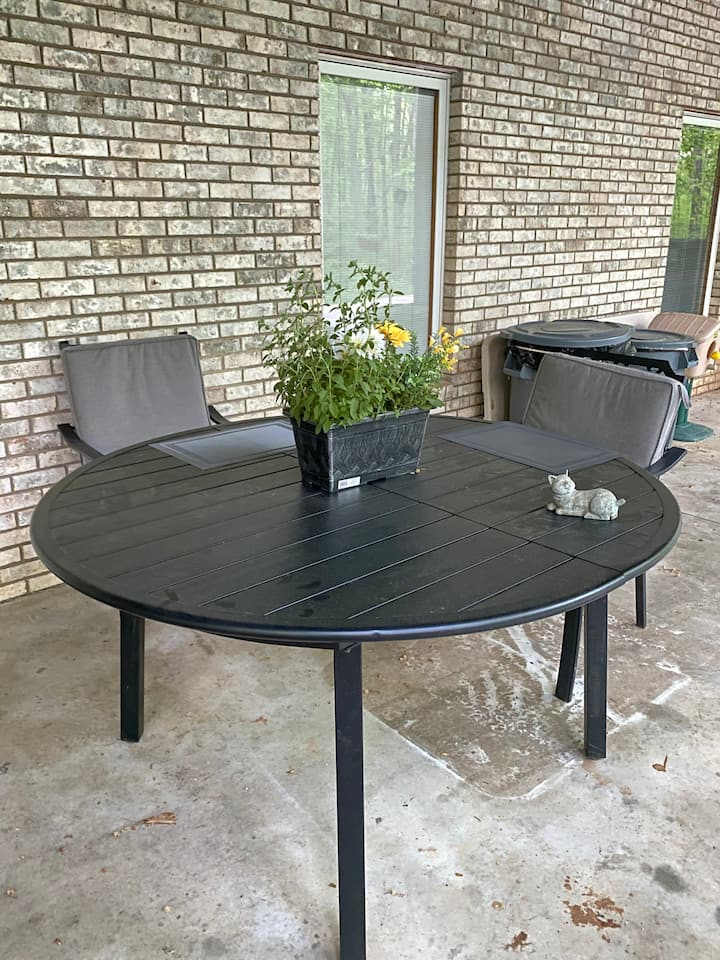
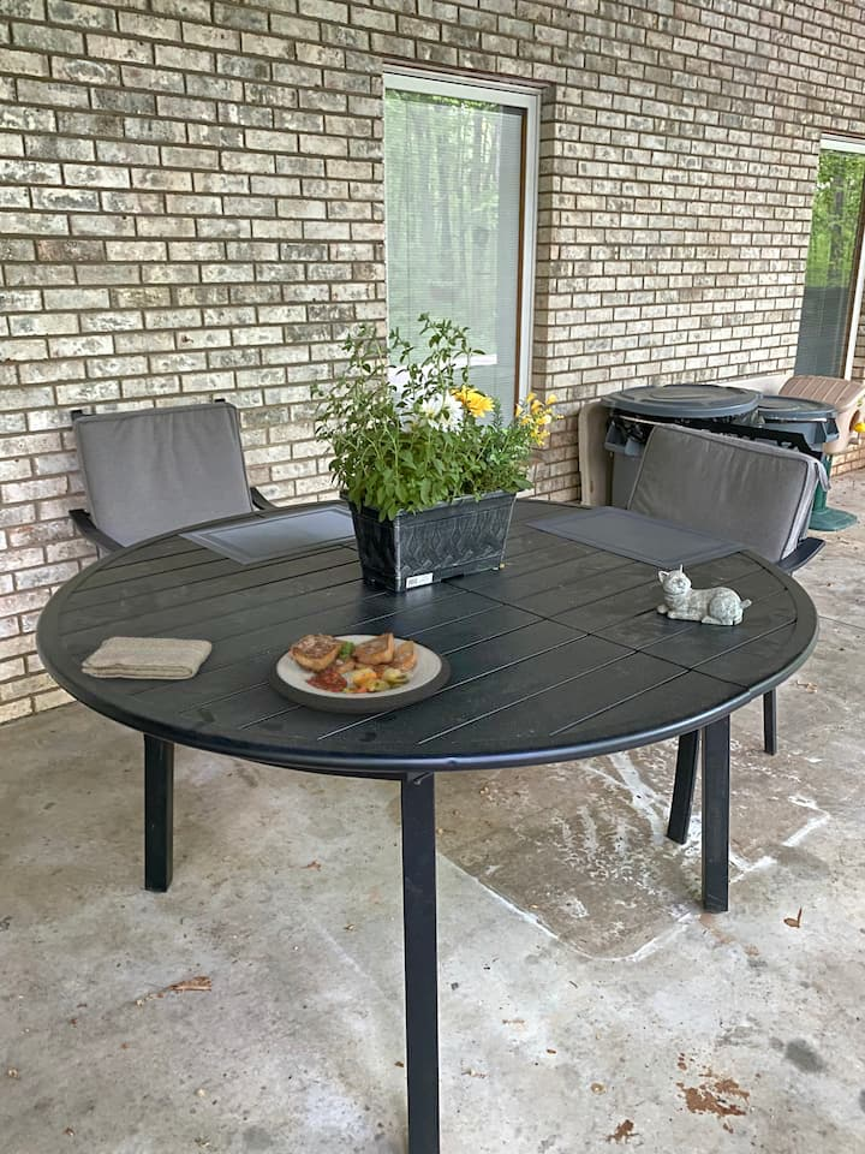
+ washcloth (148, 655)
+ plate (359, 664)
